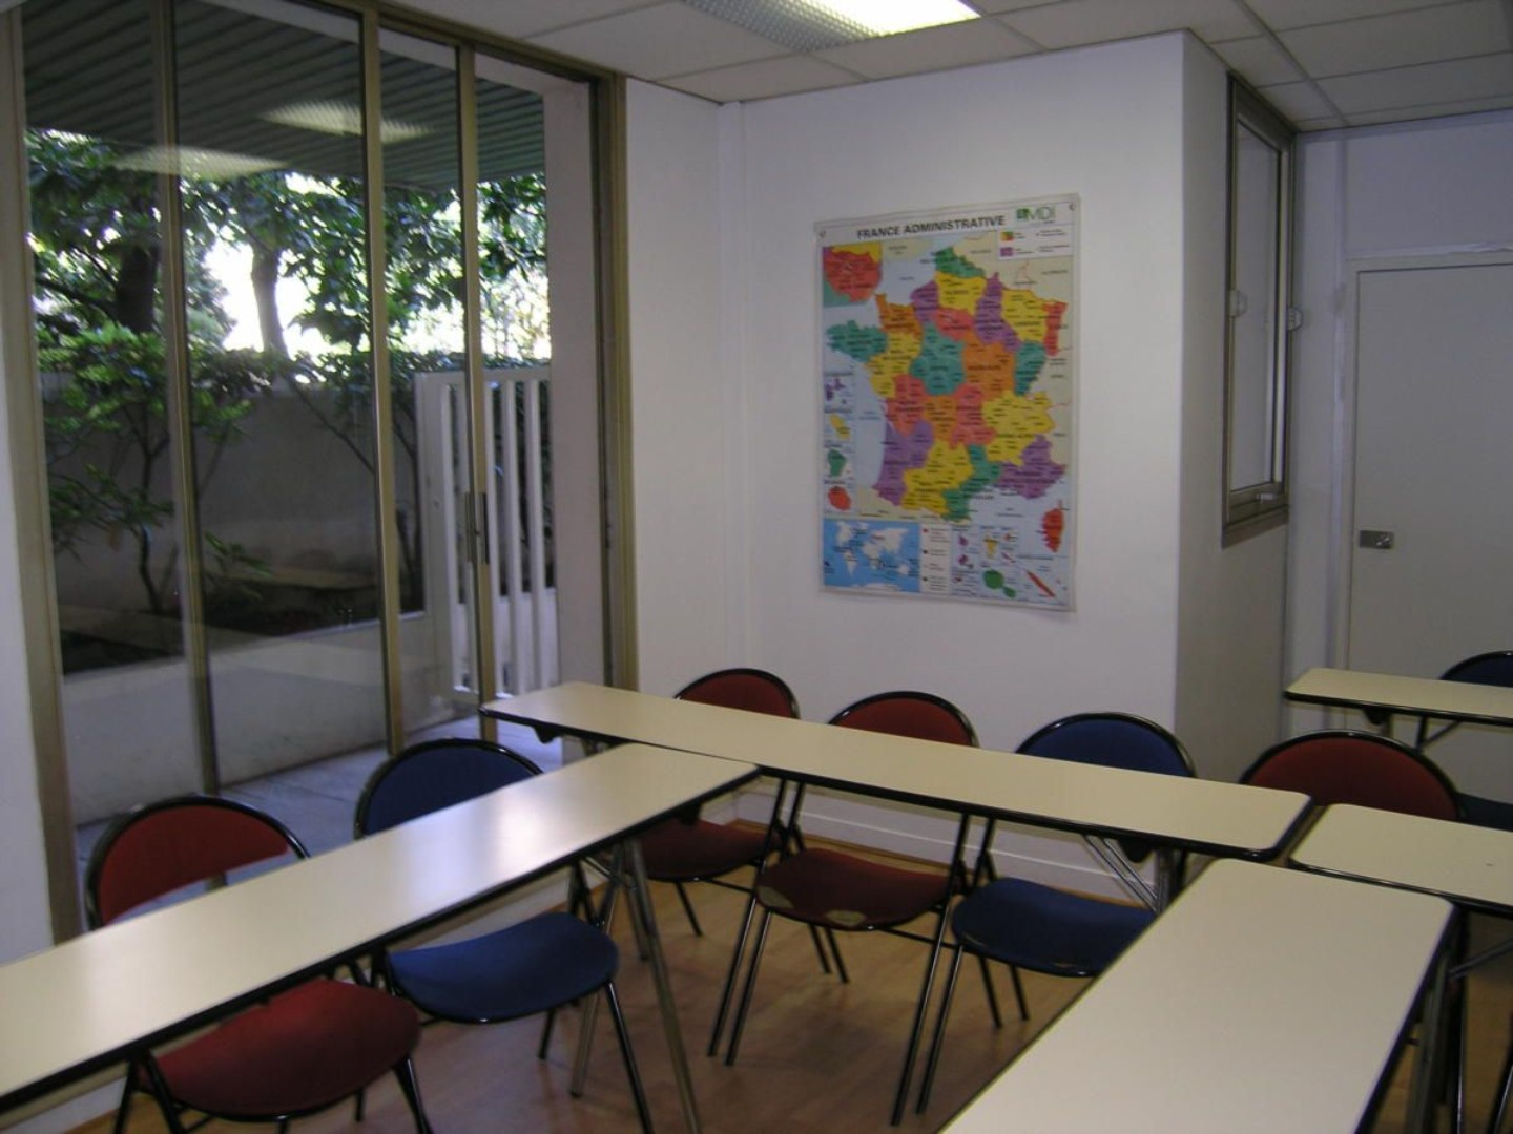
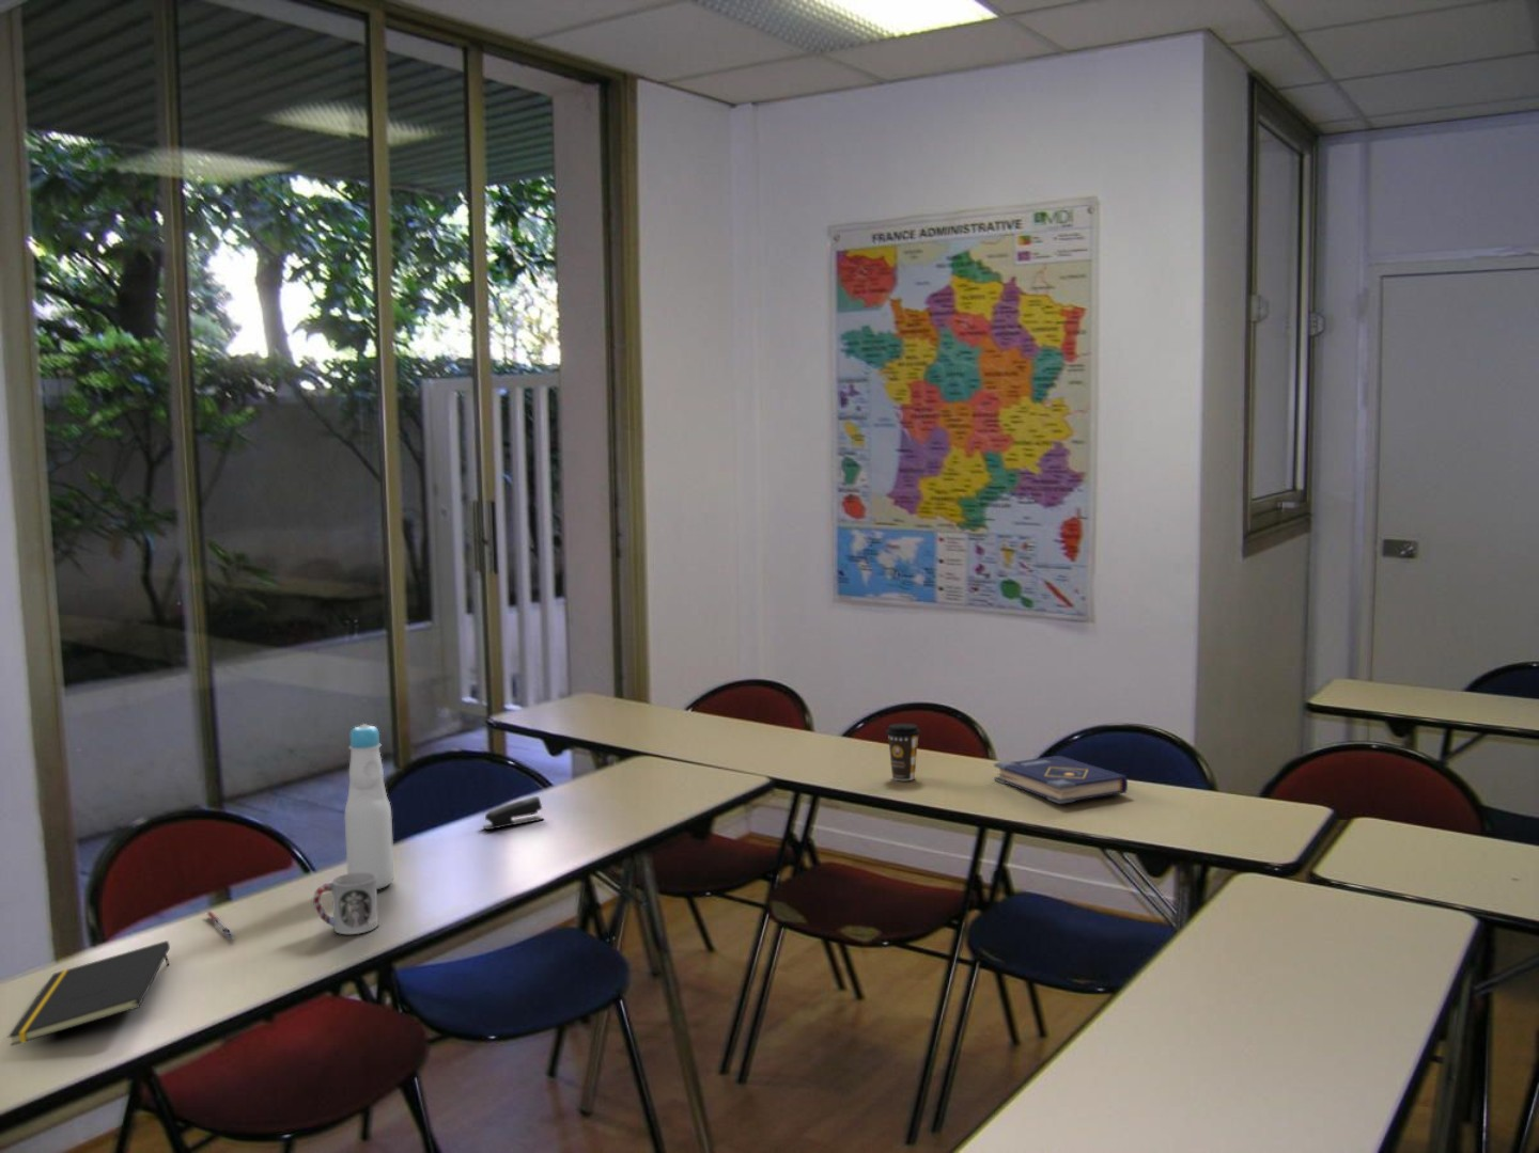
+ notepad (95, 989)
+ stapler (513, 811)
+ coffee cup (903, 752)
+ cup (345, 904)
+ bottle (367, 805)
+ book (1059, 778)
+ pen (222, 924)
